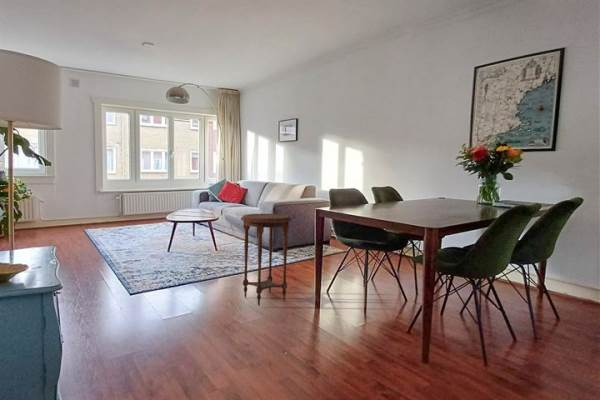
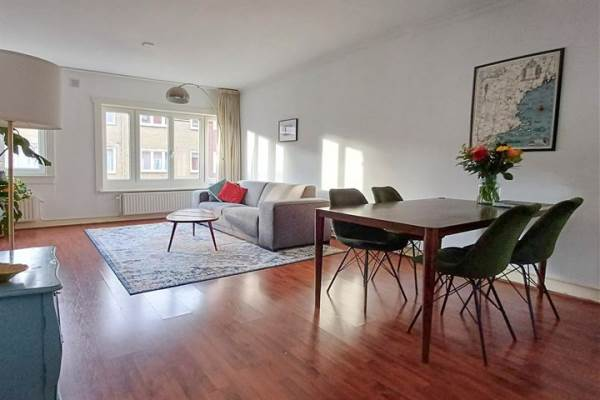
- side table (261, 257)
